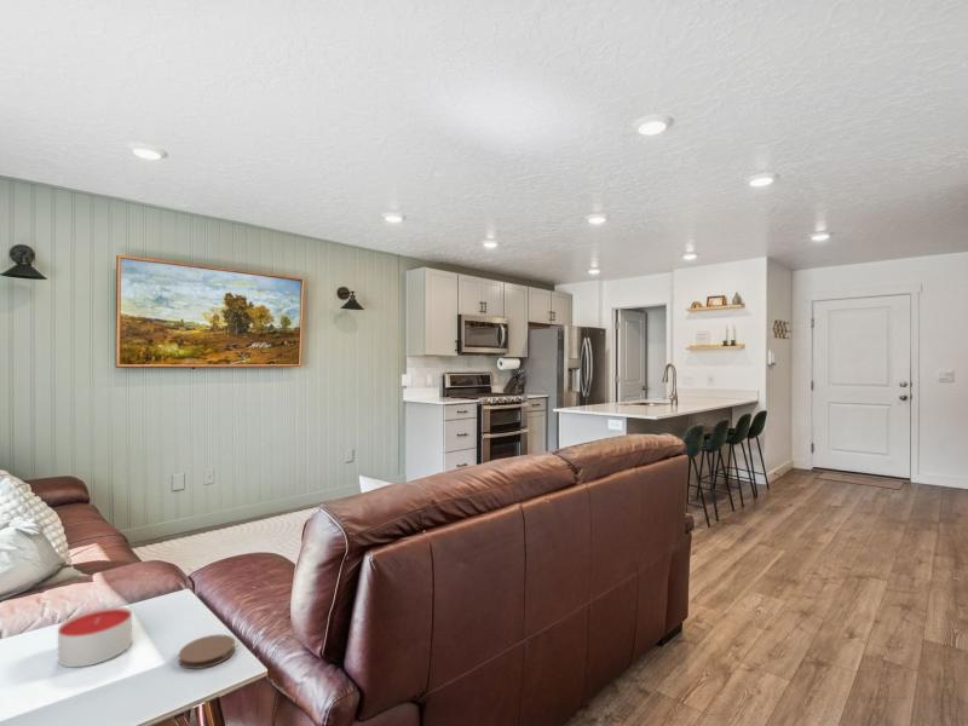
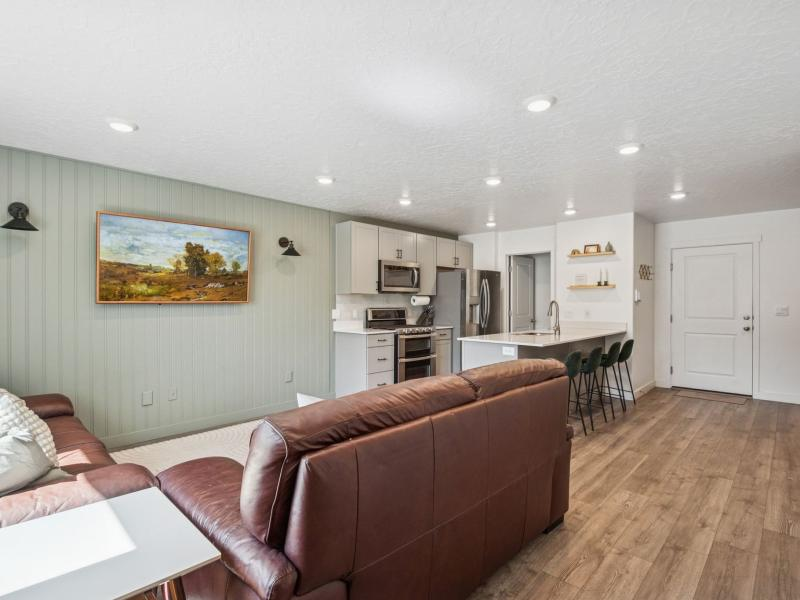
- coaster (207, 651)
- candle (96, 634)
